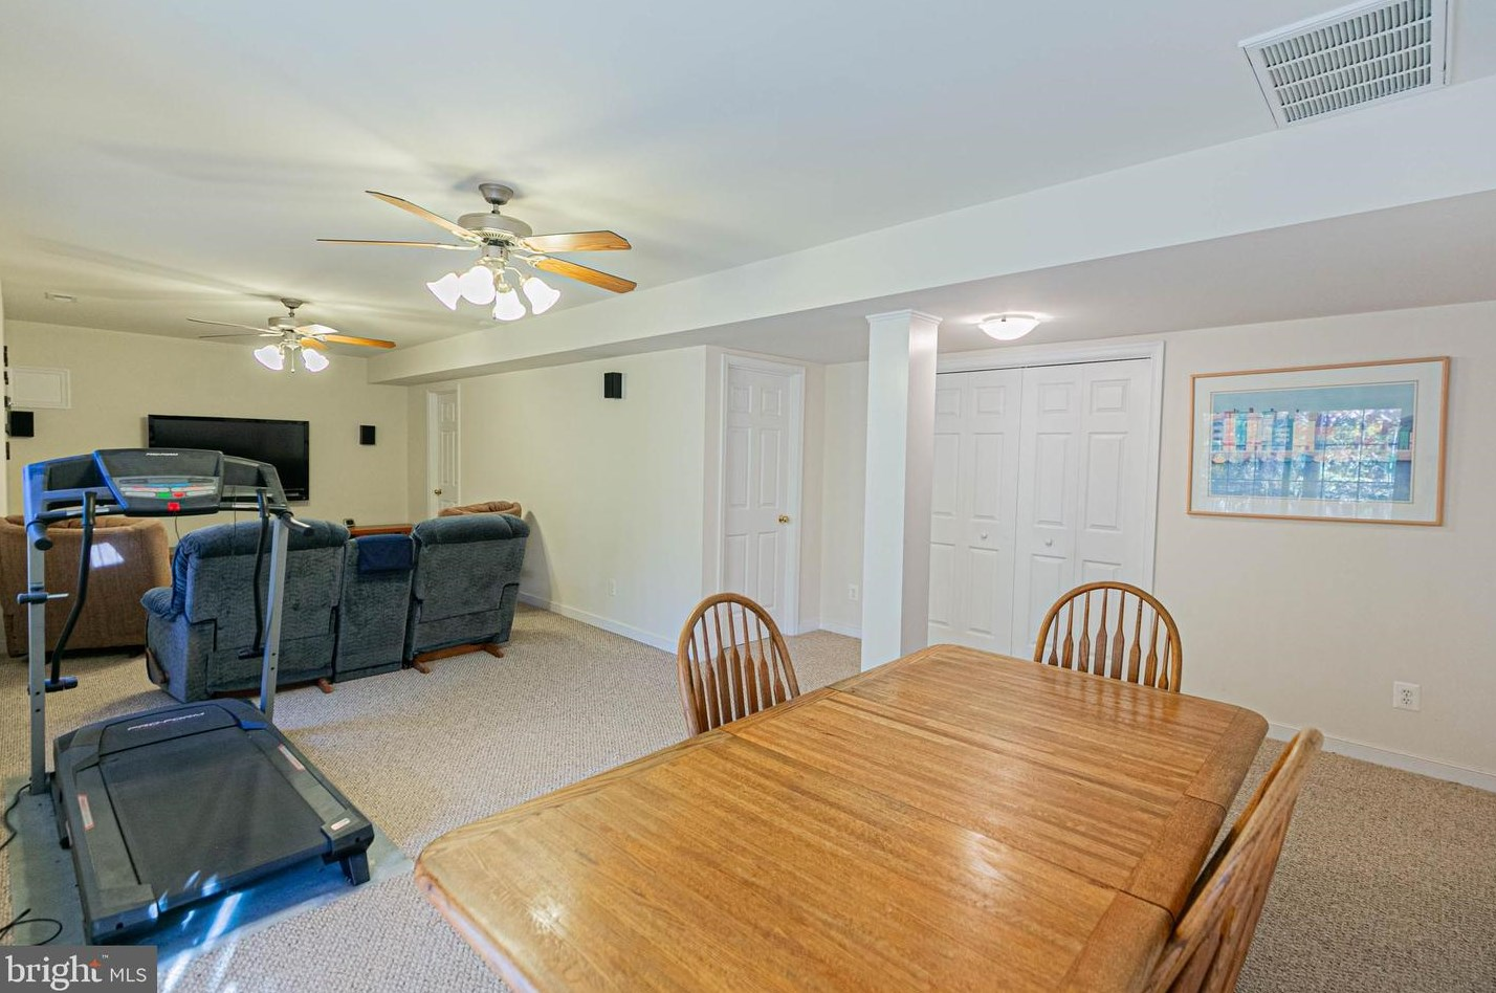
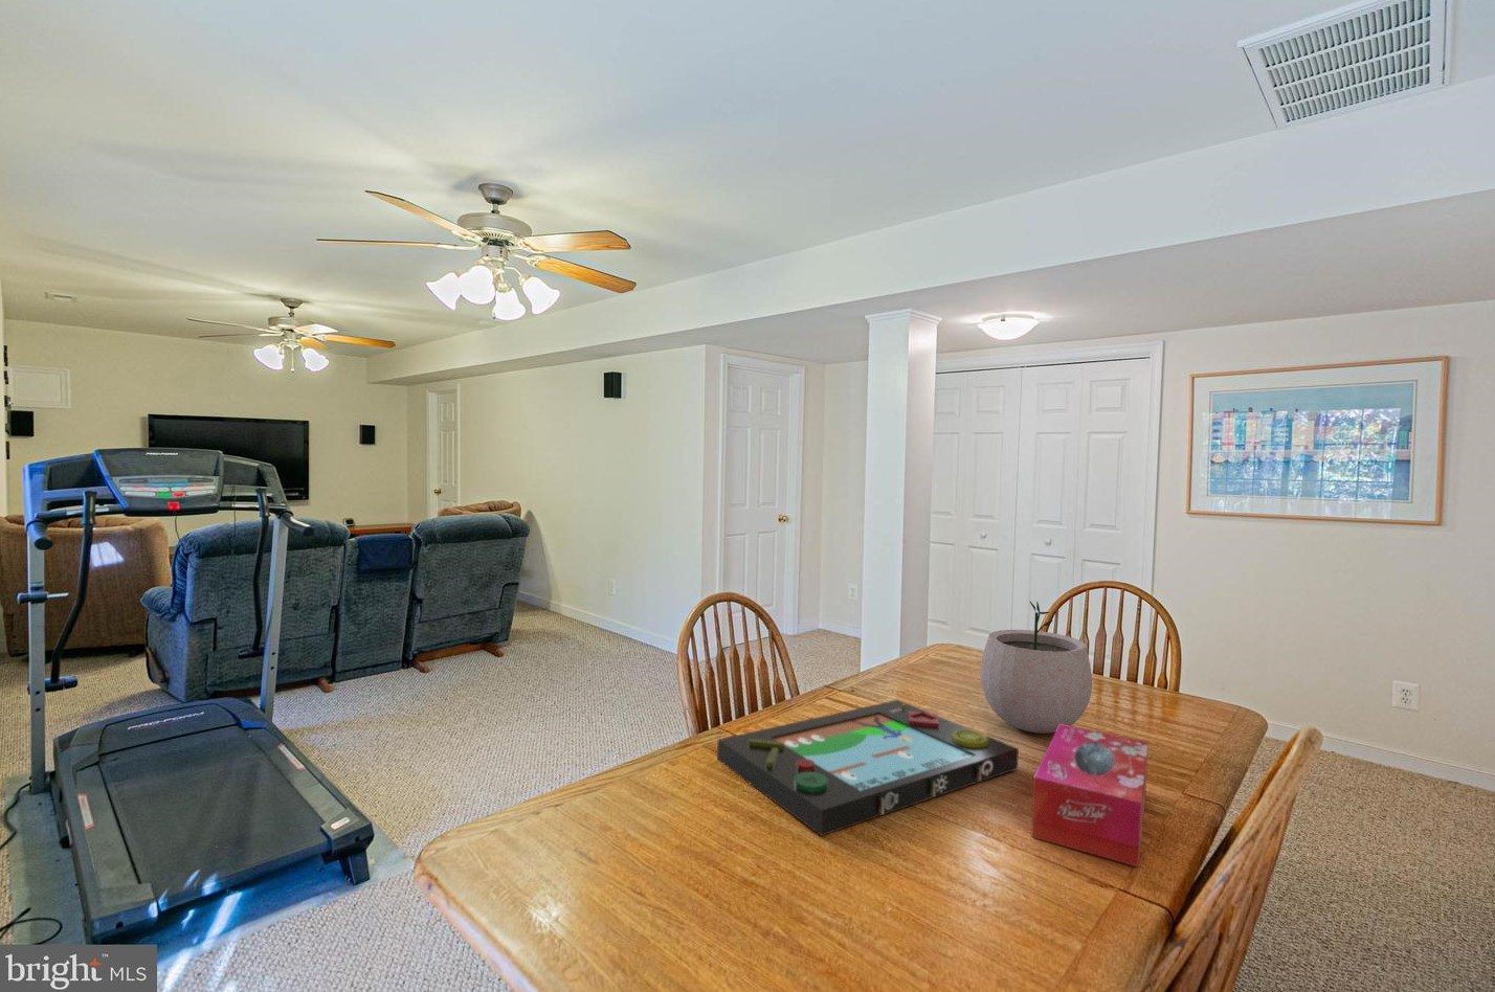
+ plant pot (1034, 663)
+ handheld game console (868, 752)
+ tissue box (1093, 786)
